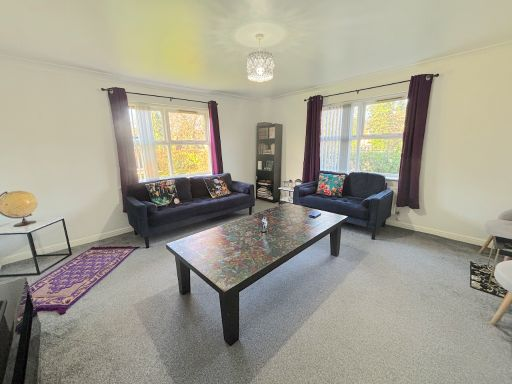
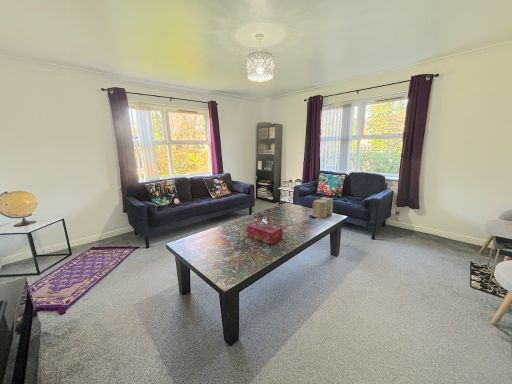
+ books (322, 207)
+ tissue box (264, 232)
